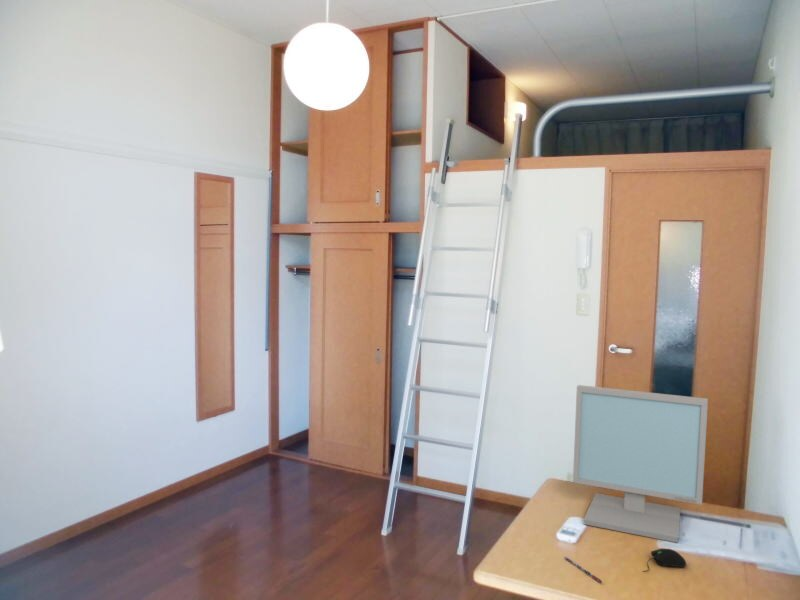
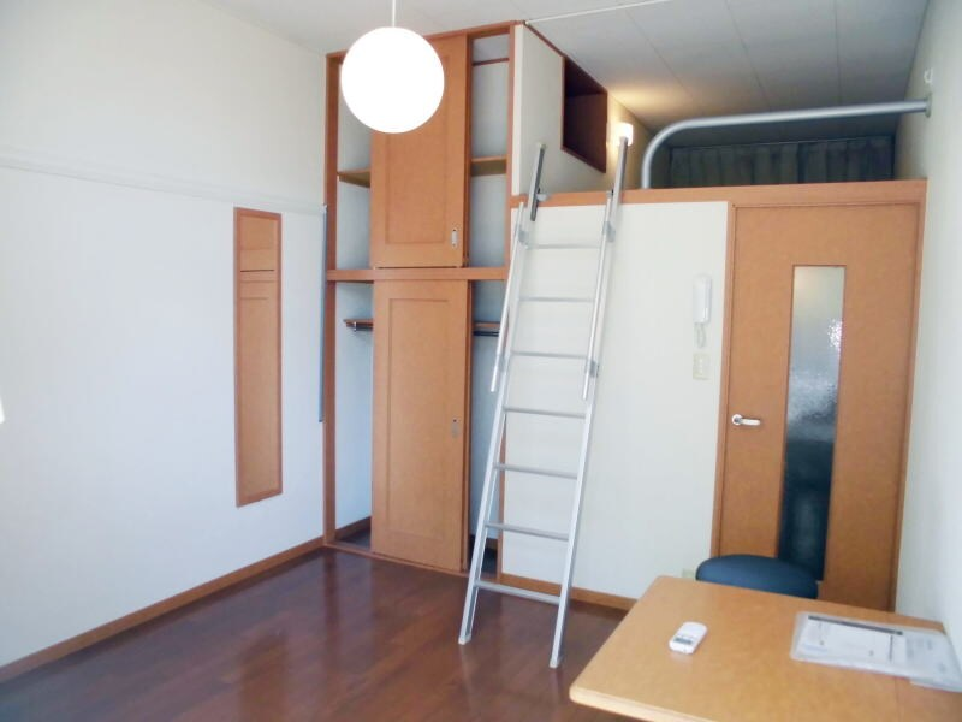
- computer monitor (636, 456)
- pen (582, 568)
- computer mouse (661, 558)
